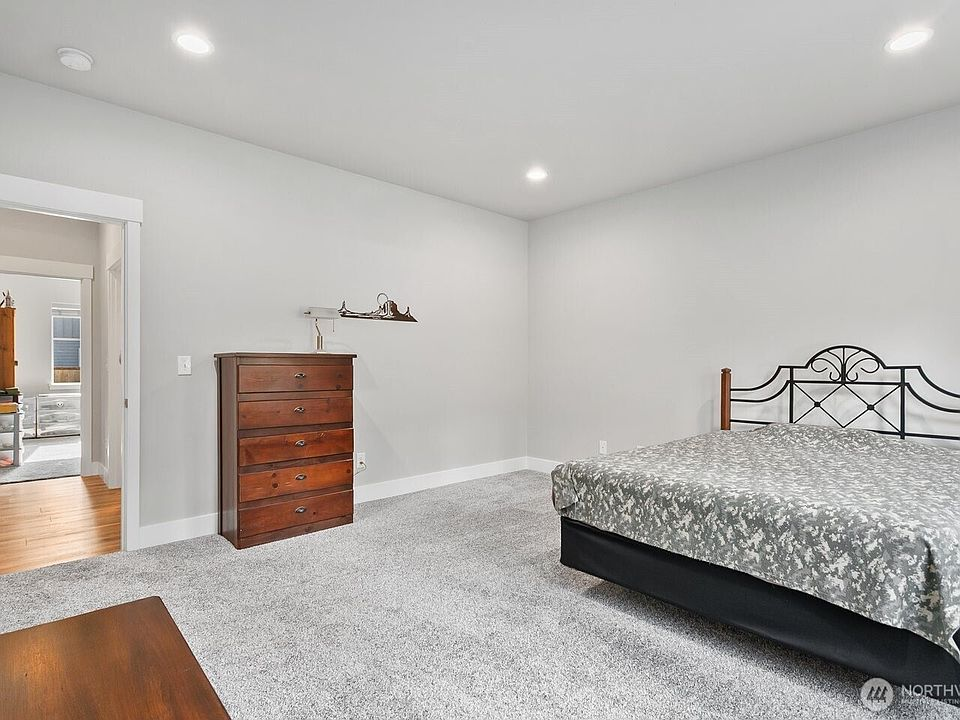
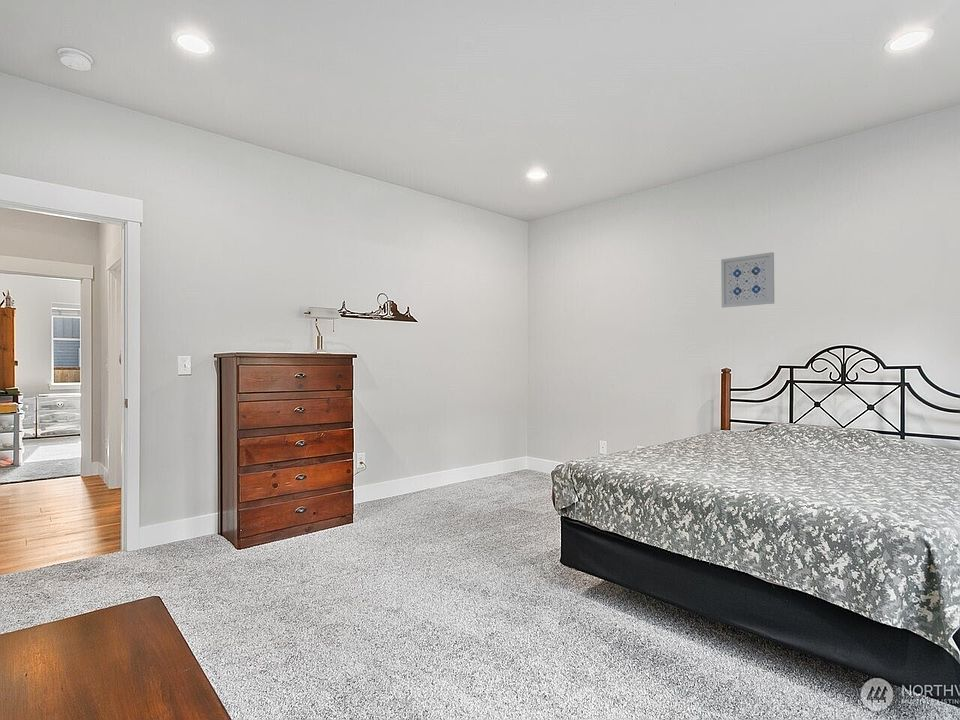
+ wall art (746, 280)
